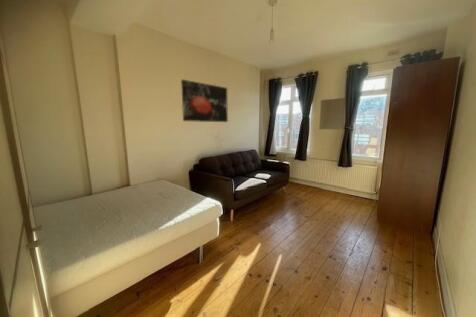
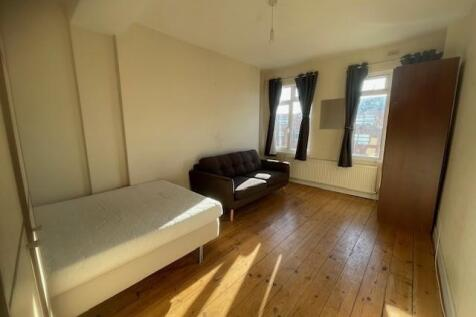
- wall art (206, 103)
